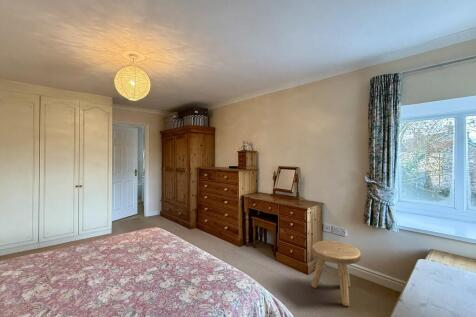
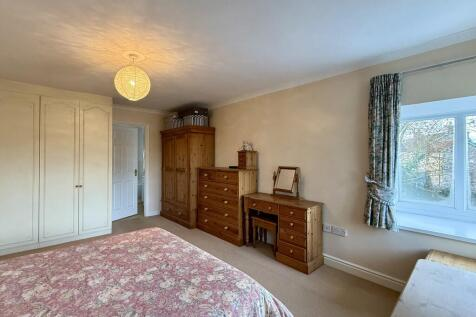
- stool (338, 270)
